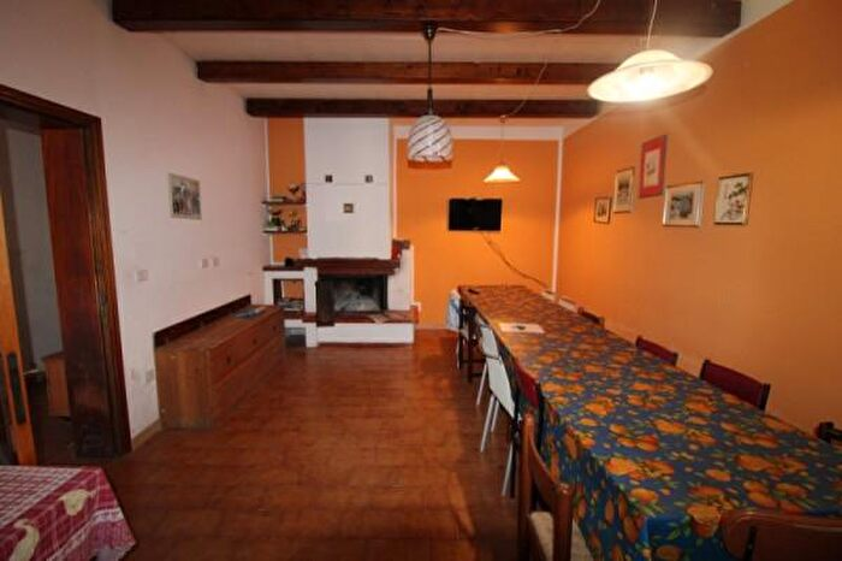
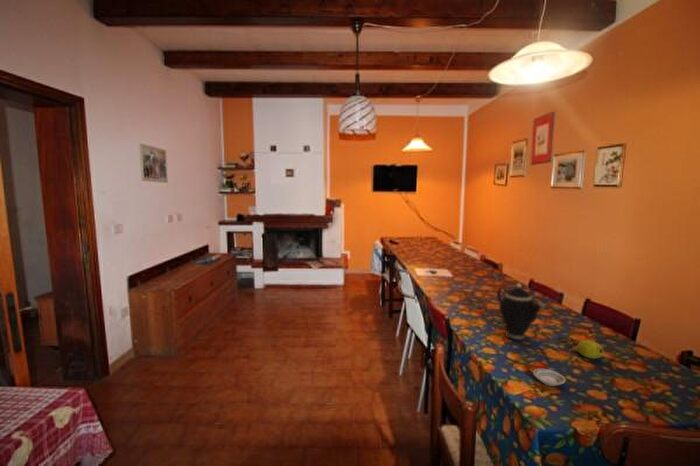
+ fruit (588, 347)
+ saucer (548, 378)
+ teapot (518, 310)
